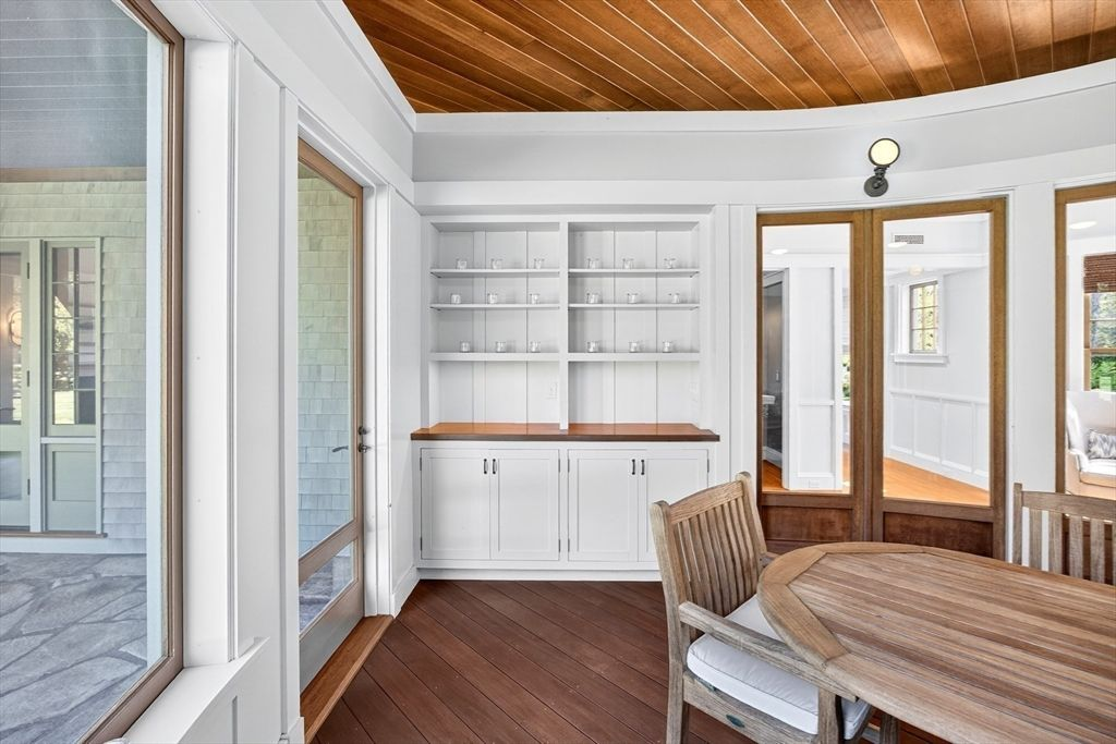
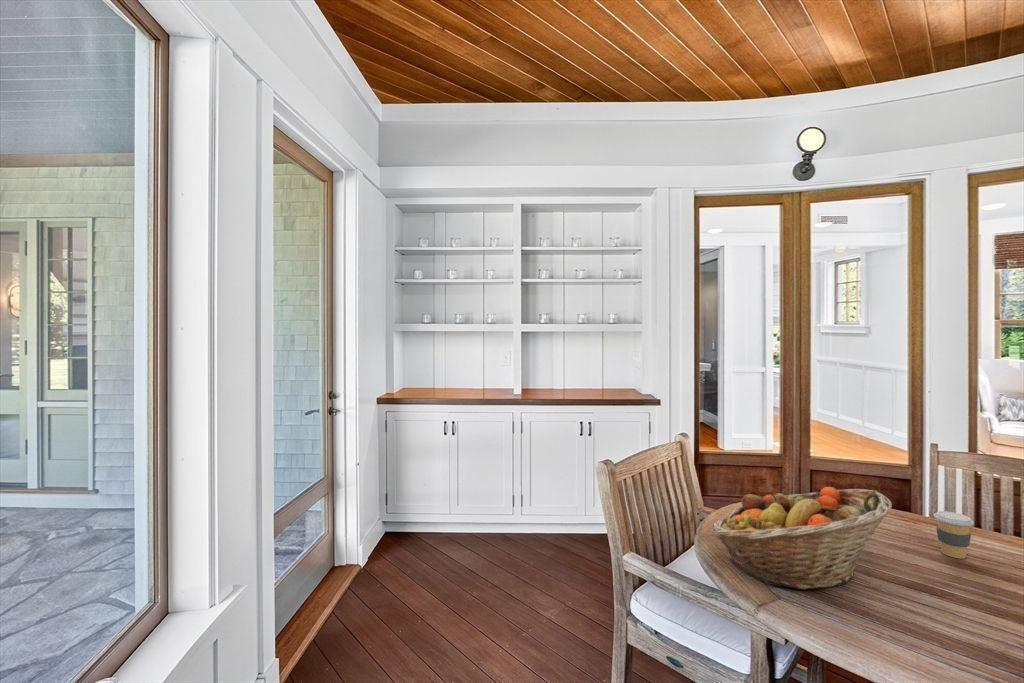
+ coffee cup (953, 535)
+ fruit basket (797, 526)
